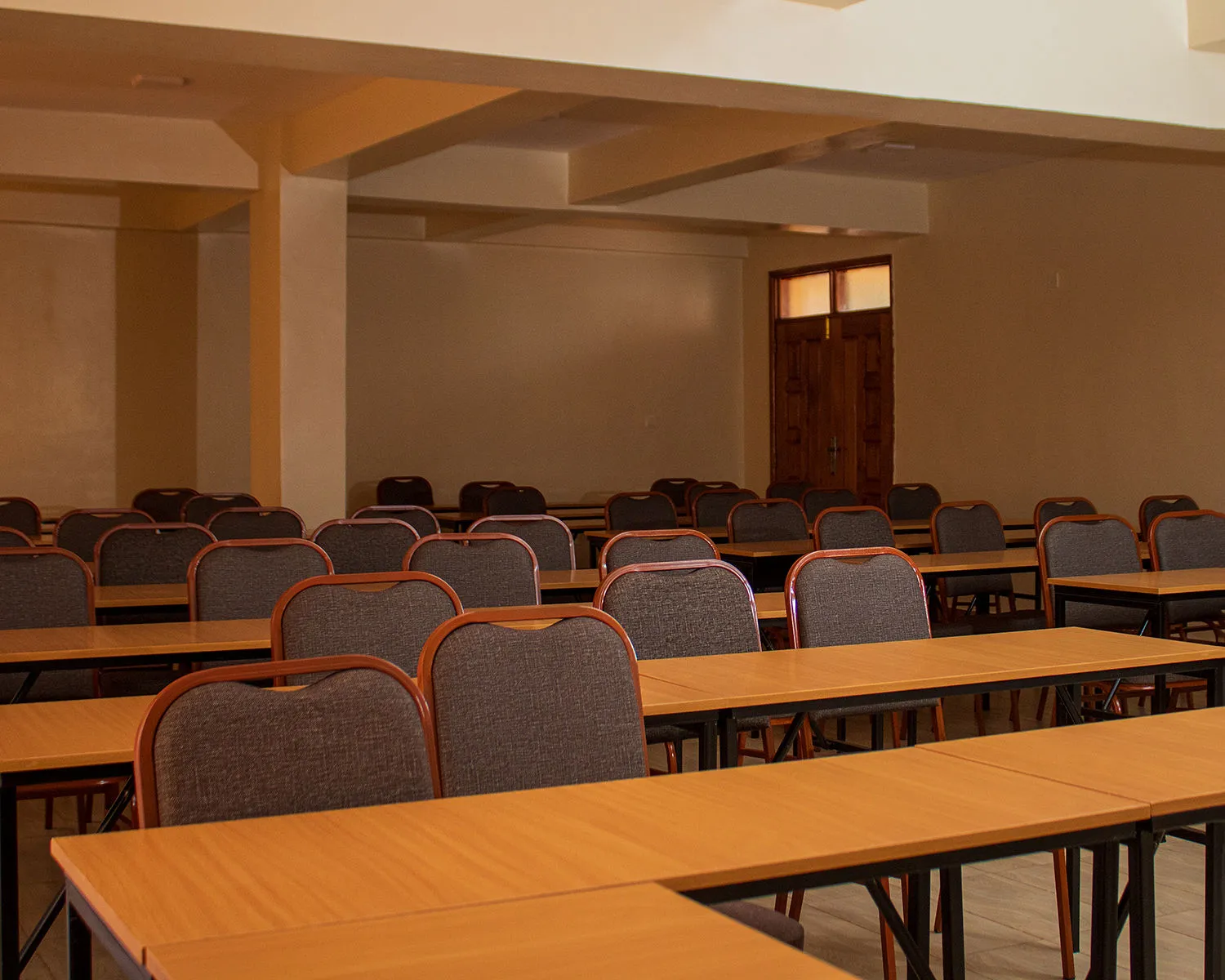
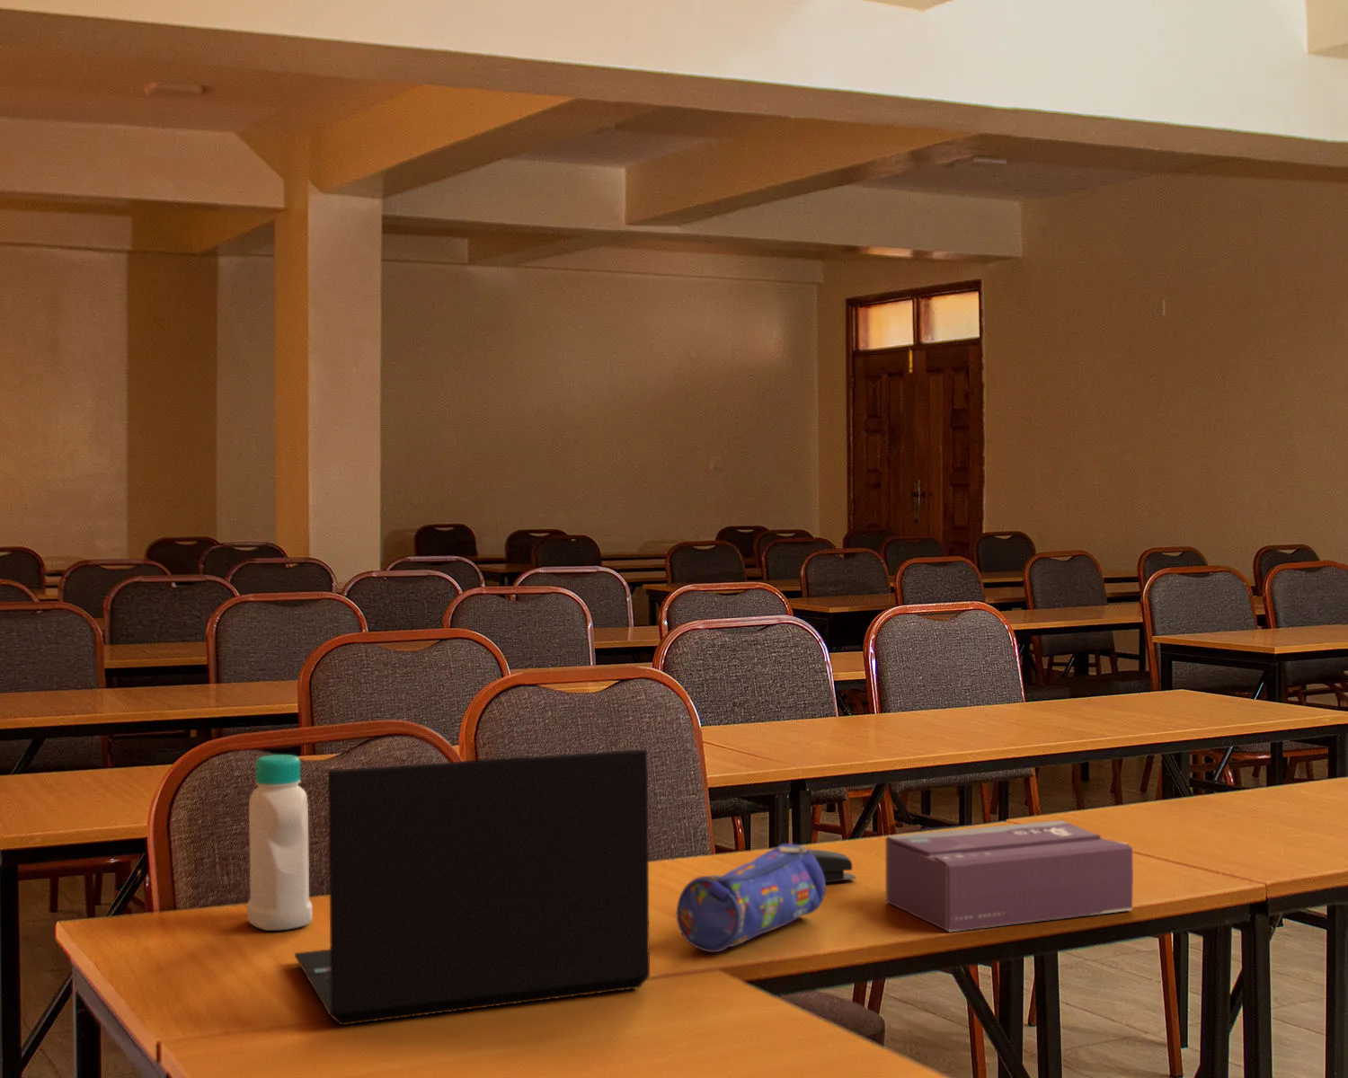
+ stapler (817, 861)
+ laptop (467, 859)
+ pencil case (755, 894)
+ bottle (278, 839)
+ tissue box (1007, 872)
